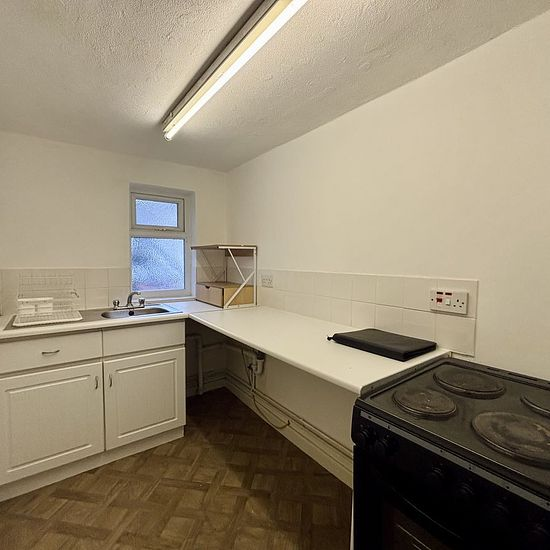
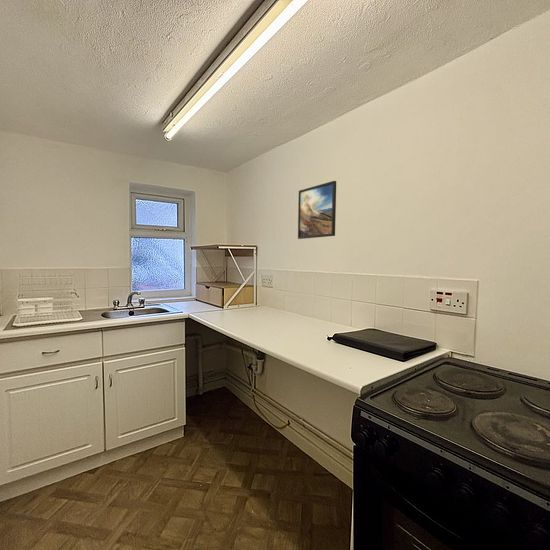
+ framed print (315, 211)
